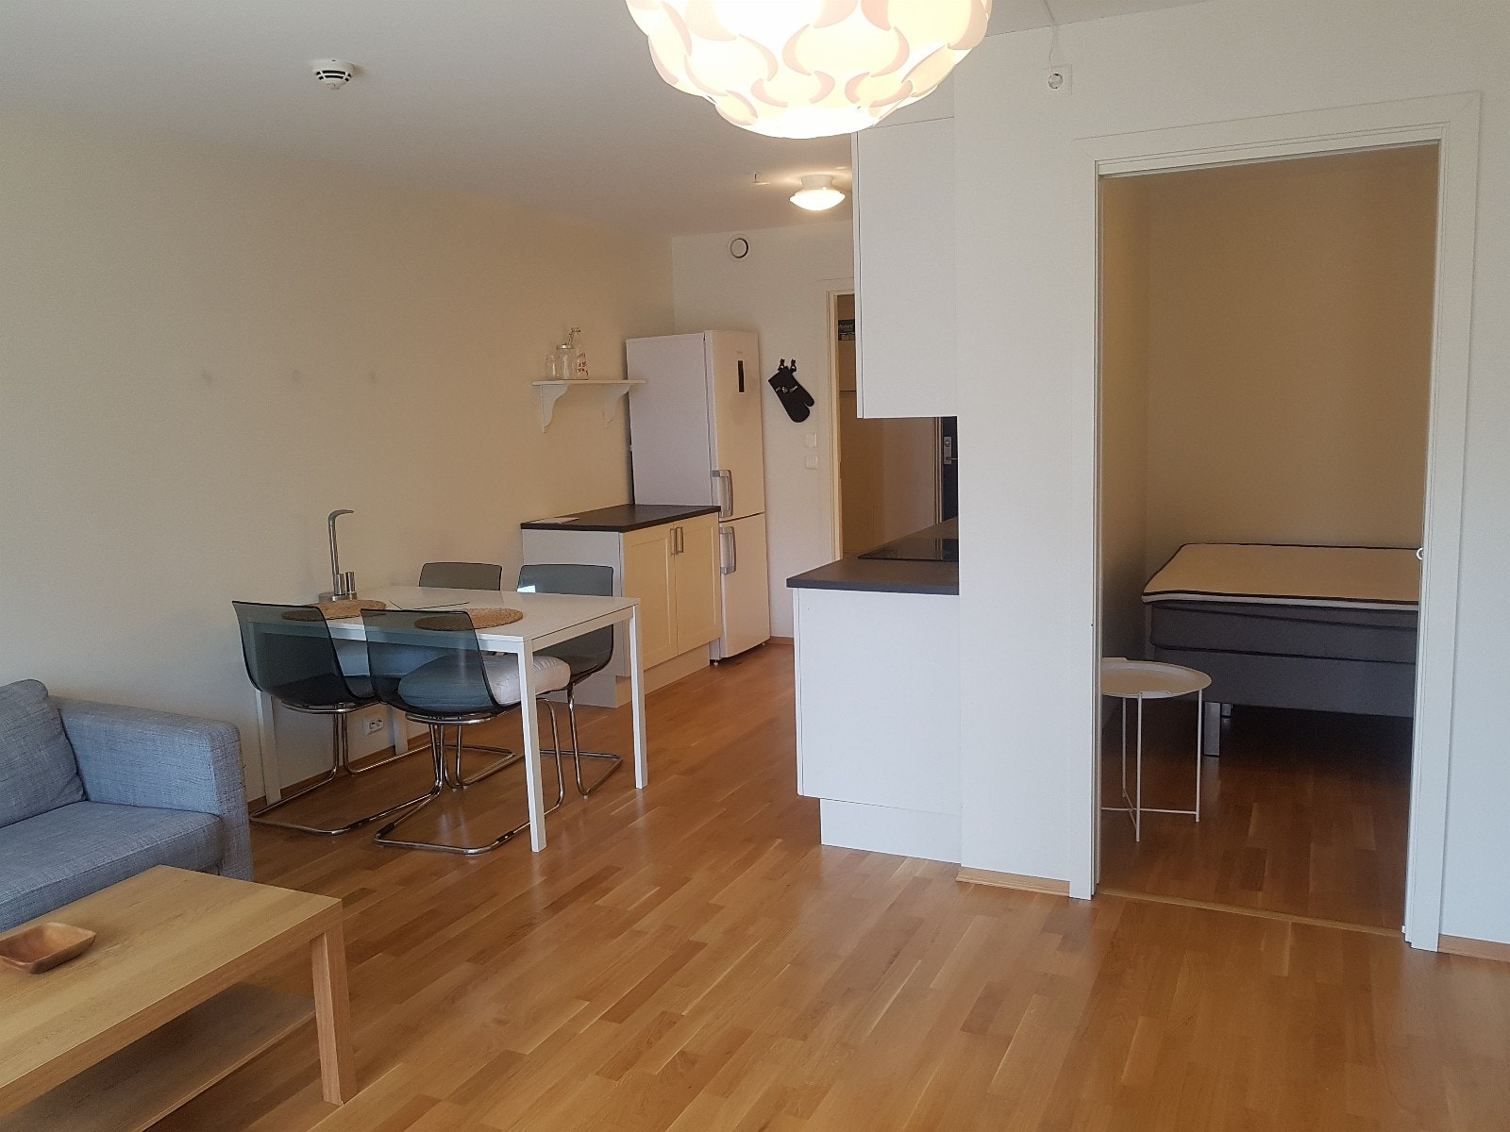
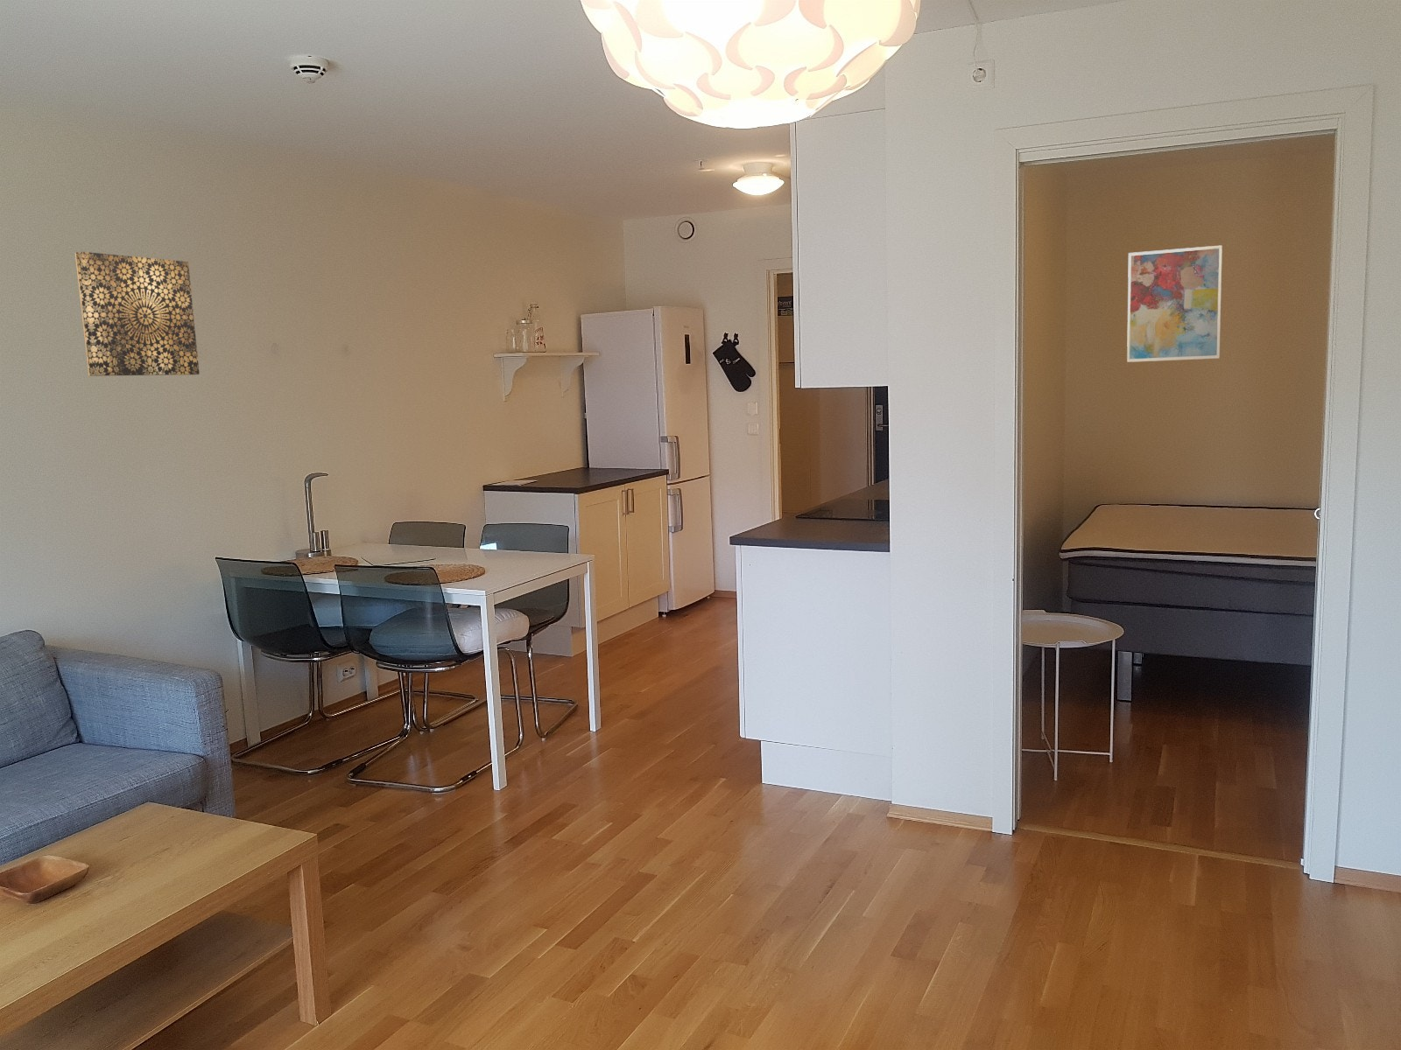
+ wall art (1174, 304)
+ wall art (140, 315)
